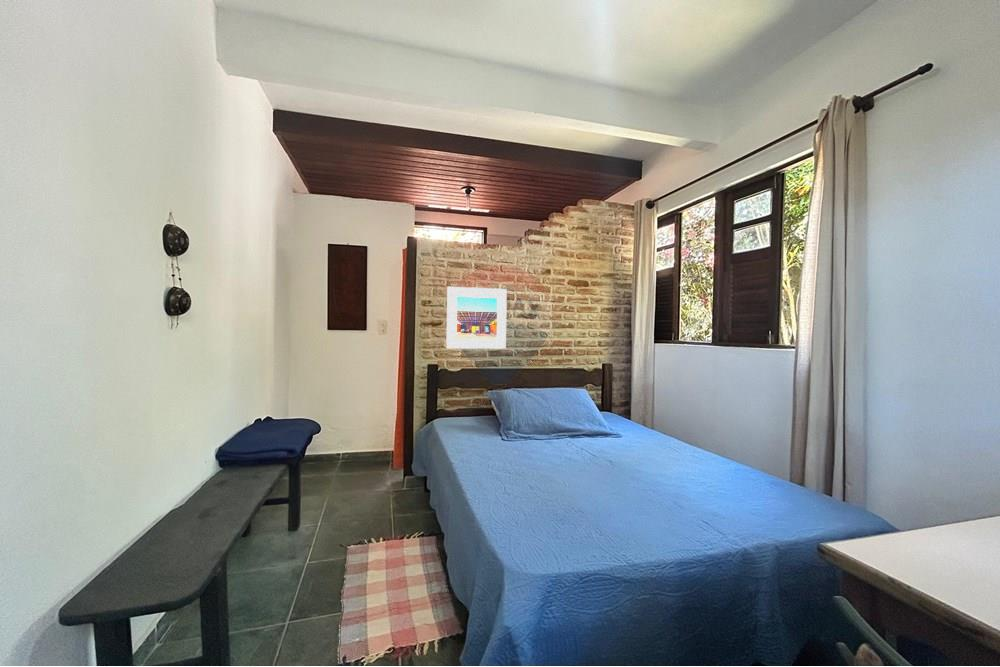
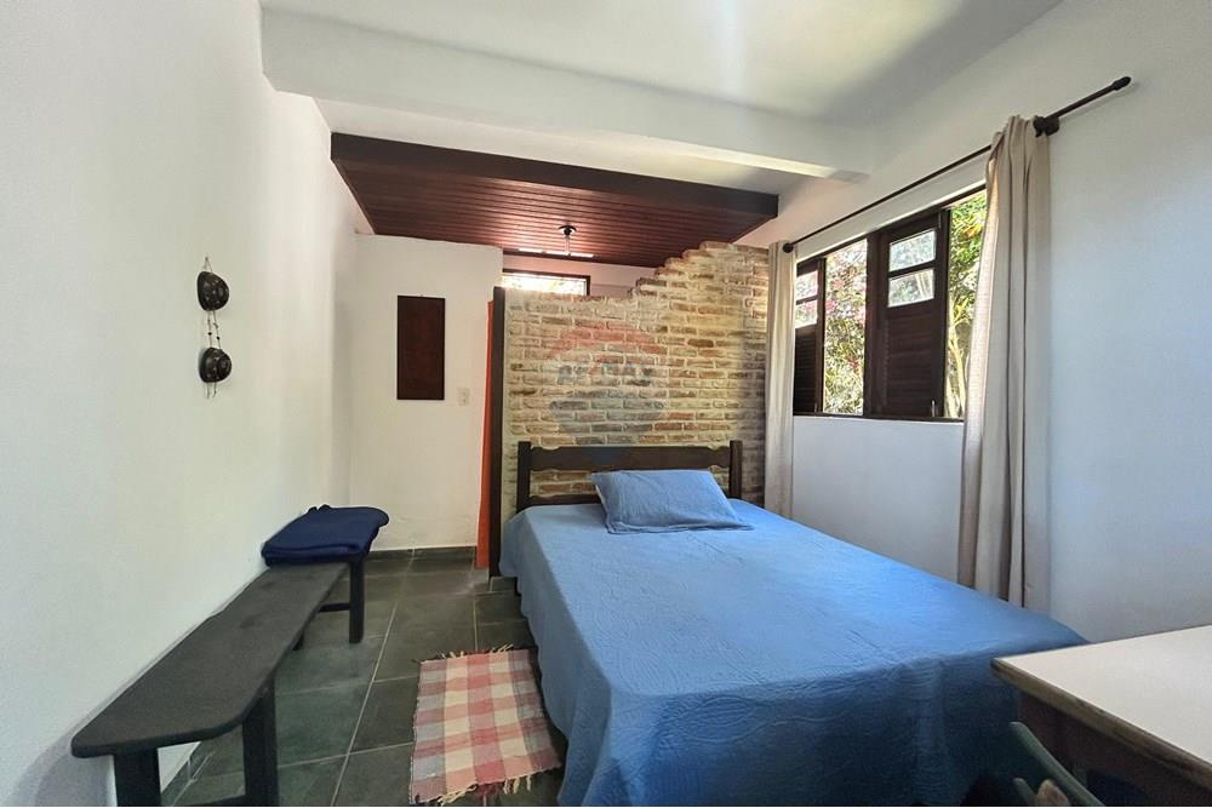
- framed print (477, 318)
